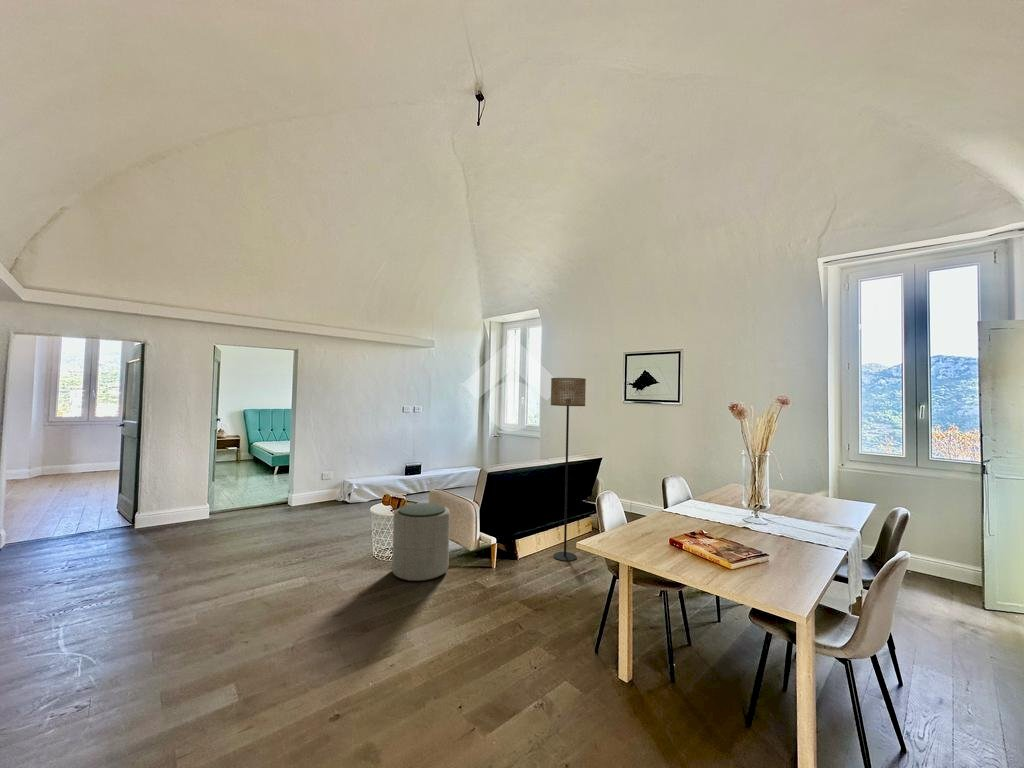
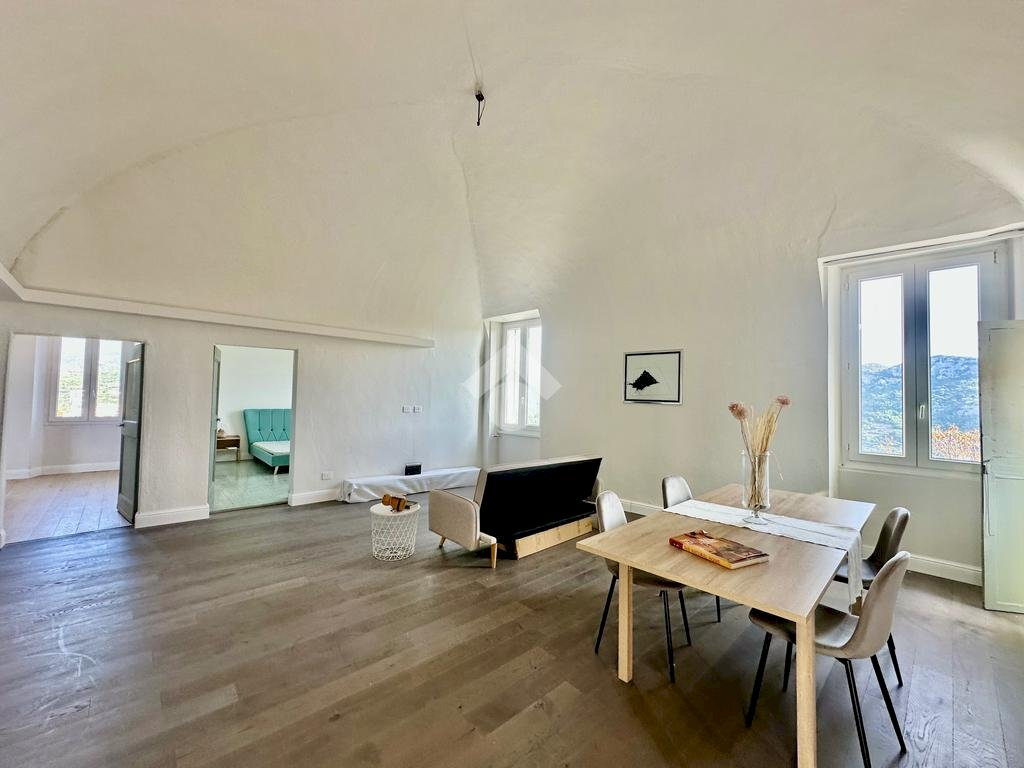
- ottoman (421, 539)
- floor lamp (566, 467)
